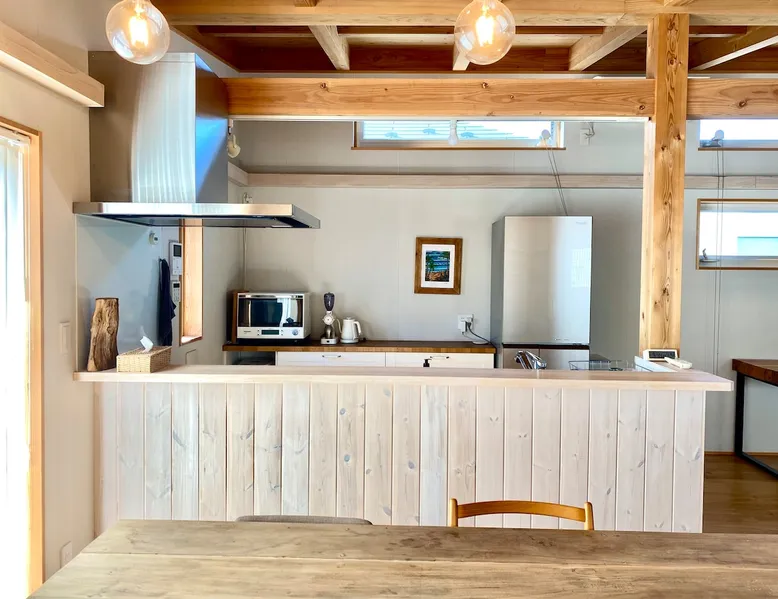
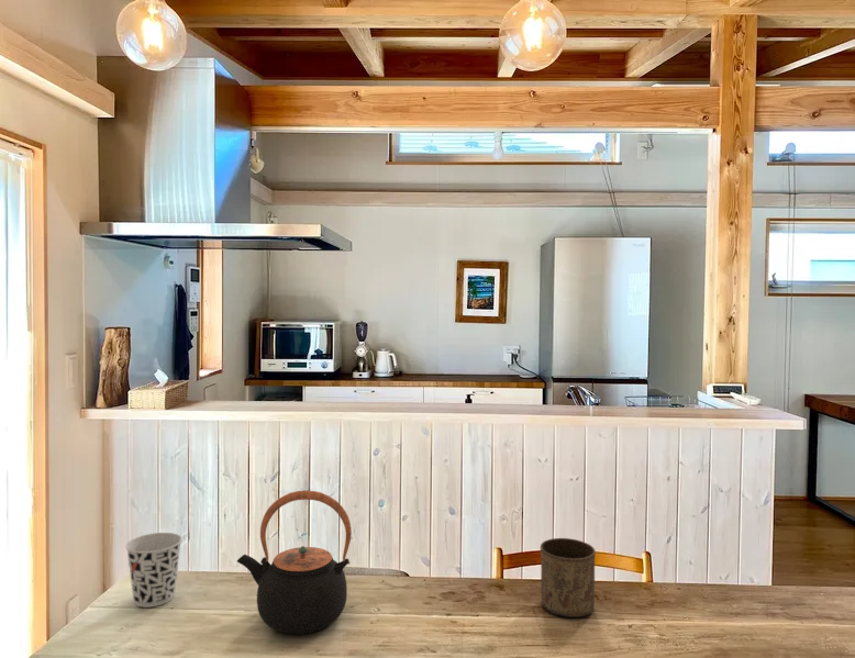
+ teapot (293, 554)
+ cup (567, 577)
+ cup (154, 570)
